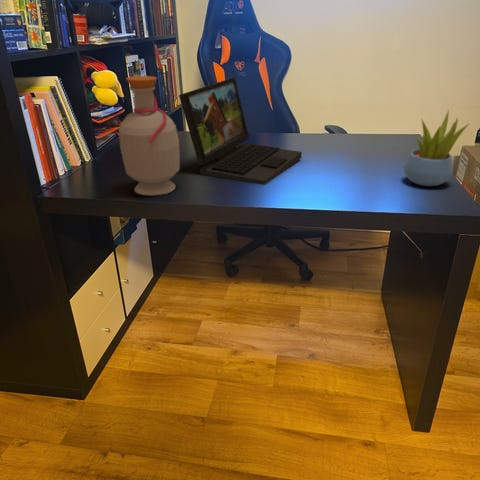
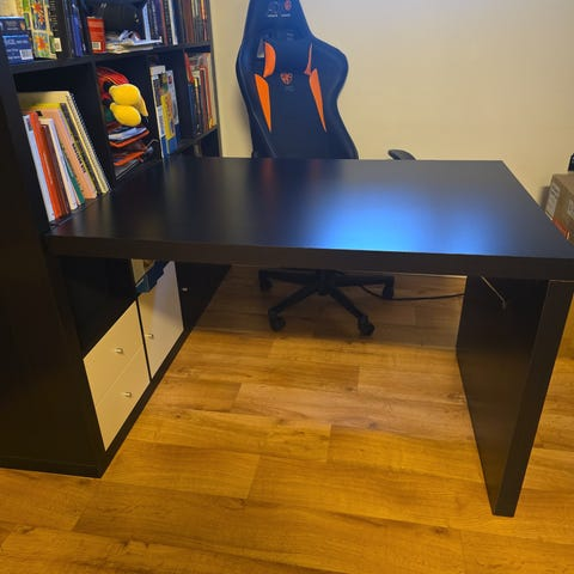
- laptop (245, 127)
- succulent plant (433, 148)
- bottle (149, 136)
